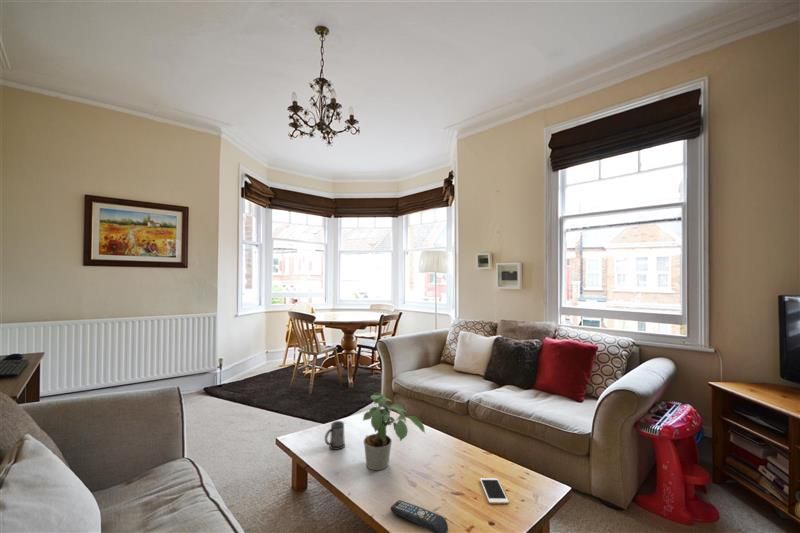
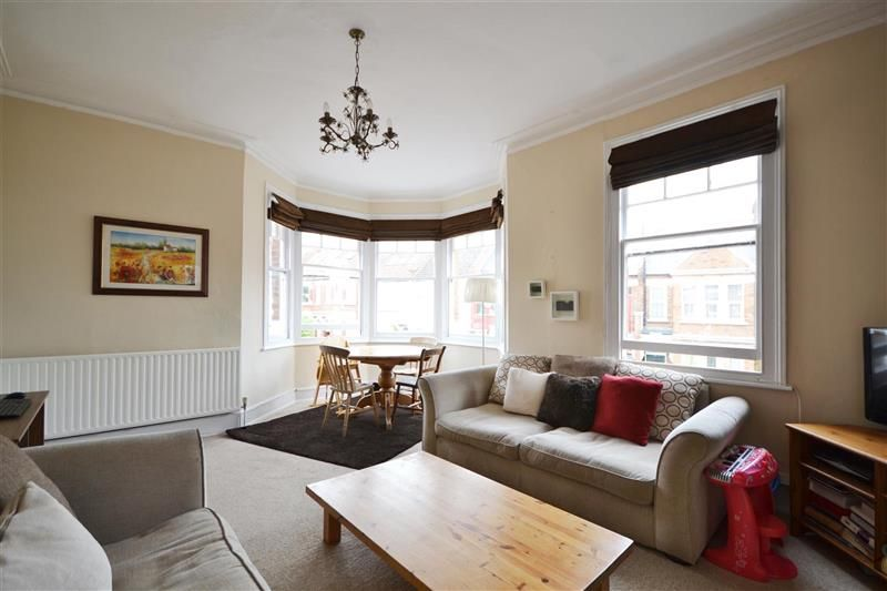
- cell phone (493, 490)
- remote control (418, 516)
- potted plant (385, 431)
- mug (334, 435)
